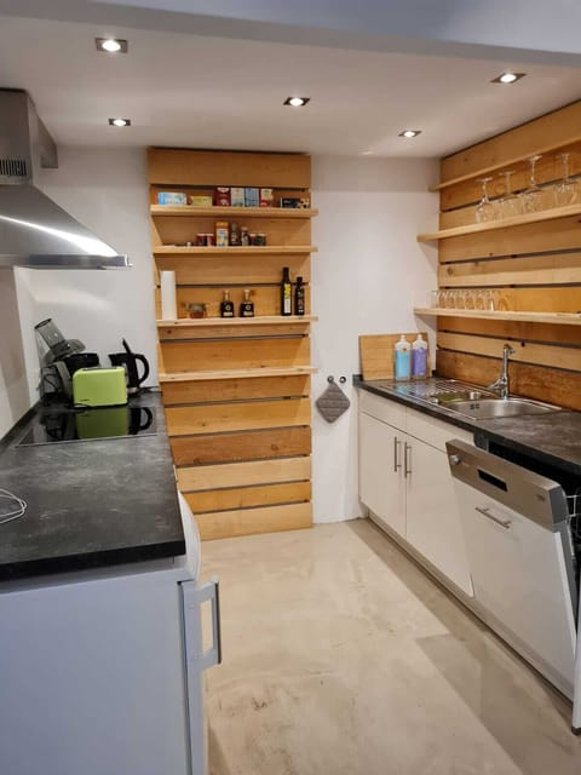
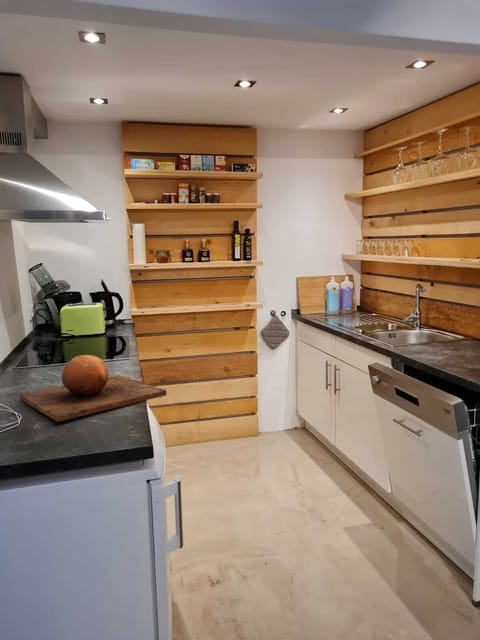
+ chopping board (92, 375)
